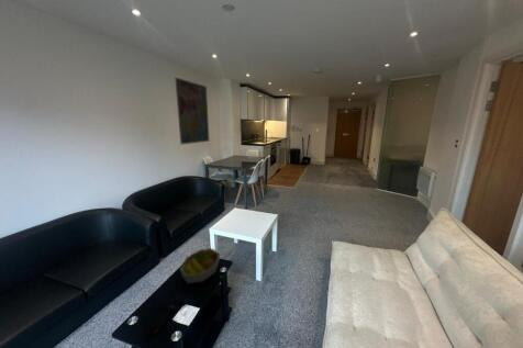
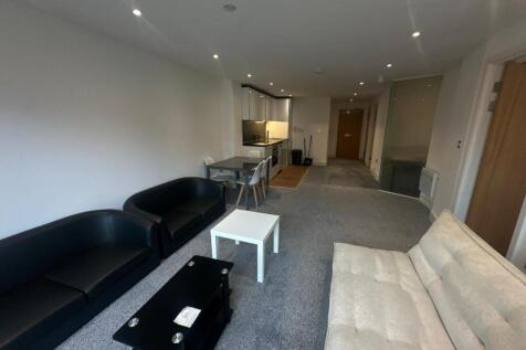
- remote control (166, 316)
- wall art (193, 113)
- fruit bowl (200, 263)
